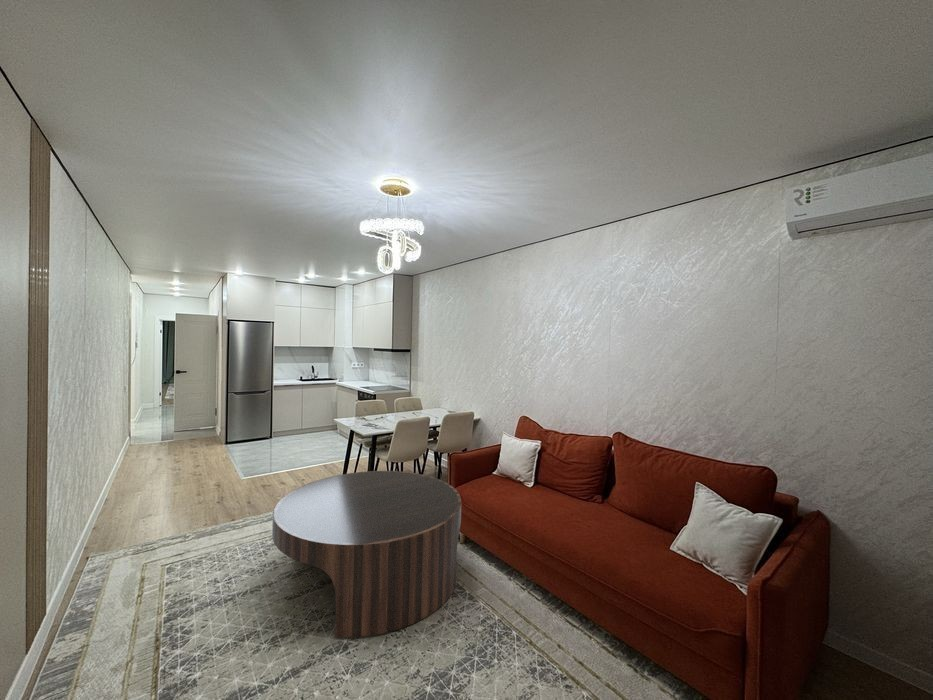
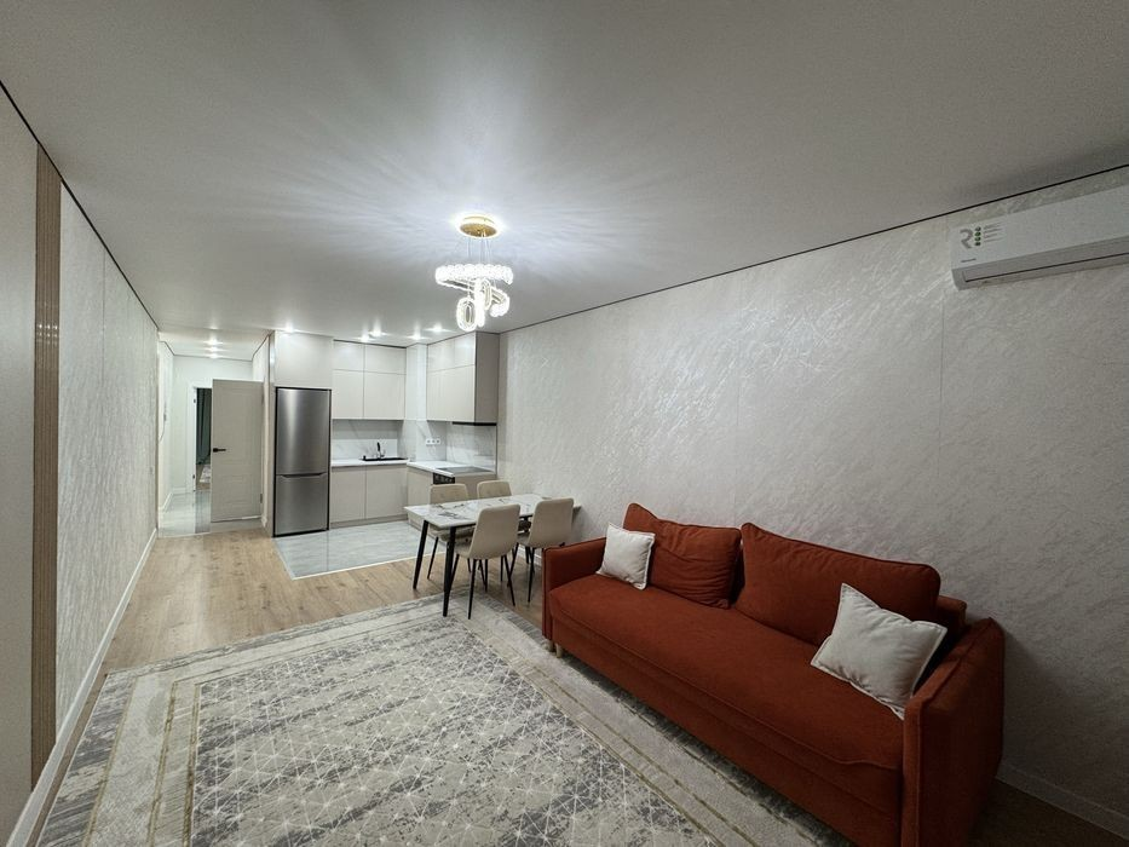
- coffee table (371, 535)
